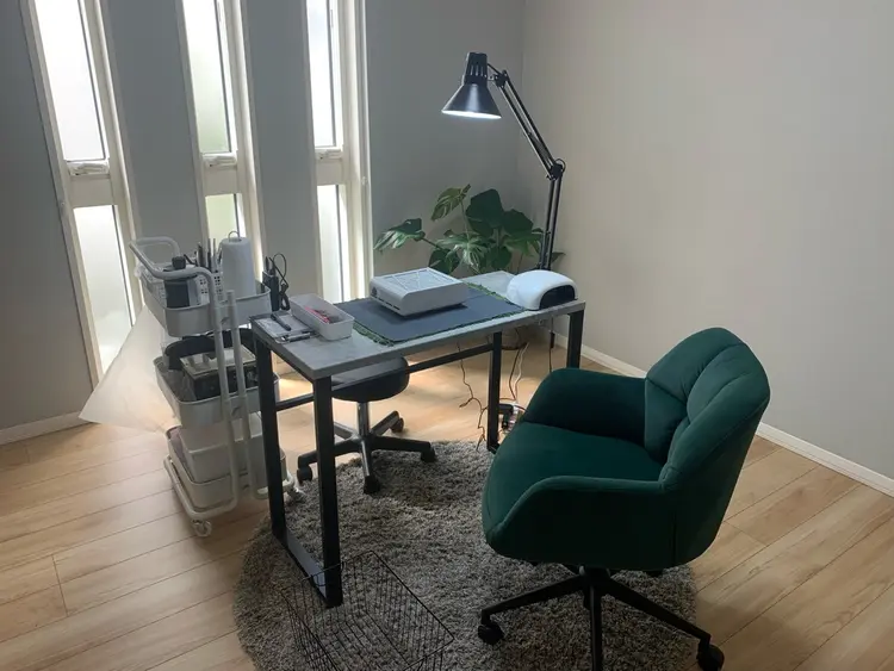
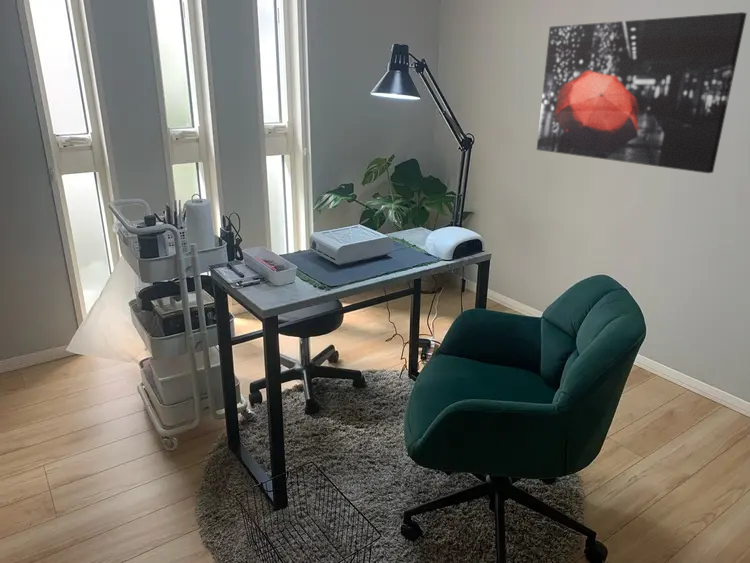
+ wall art (623, 93)
